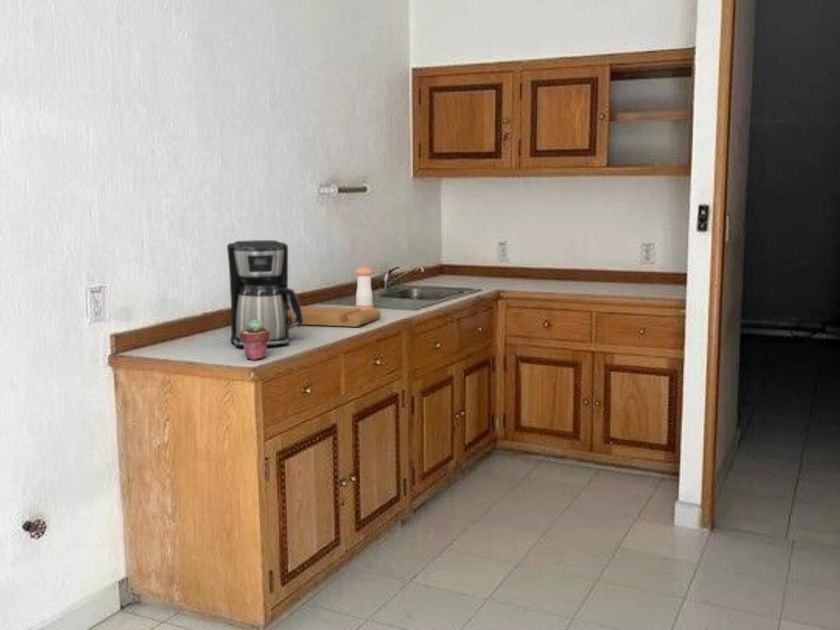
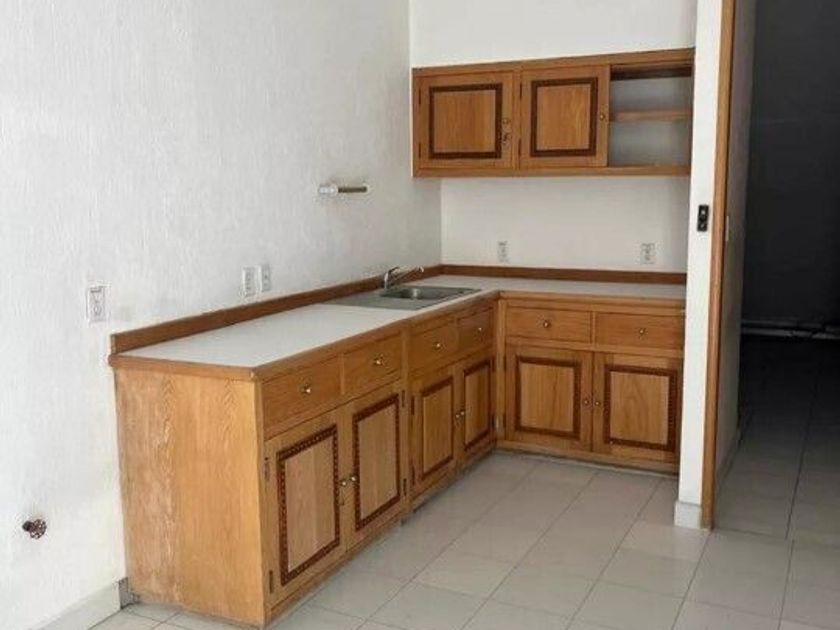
- potted succulent (254, 338)
- cutting board (328, 316)
- pepper shaker (364, 289)
- coffee maker (266, 290)
